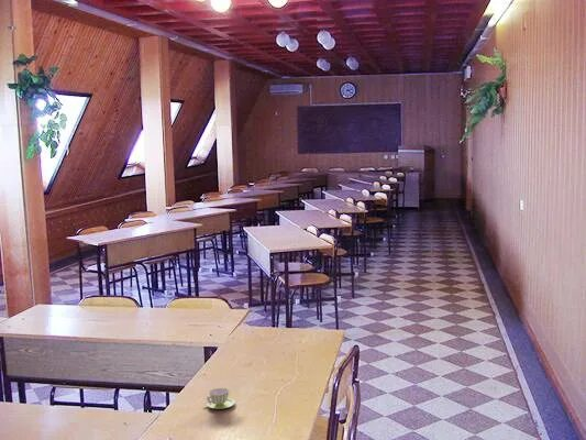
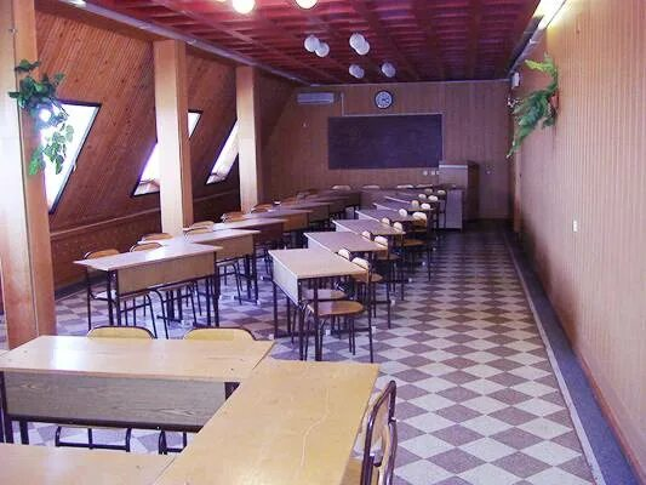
- cup (220, 398)
